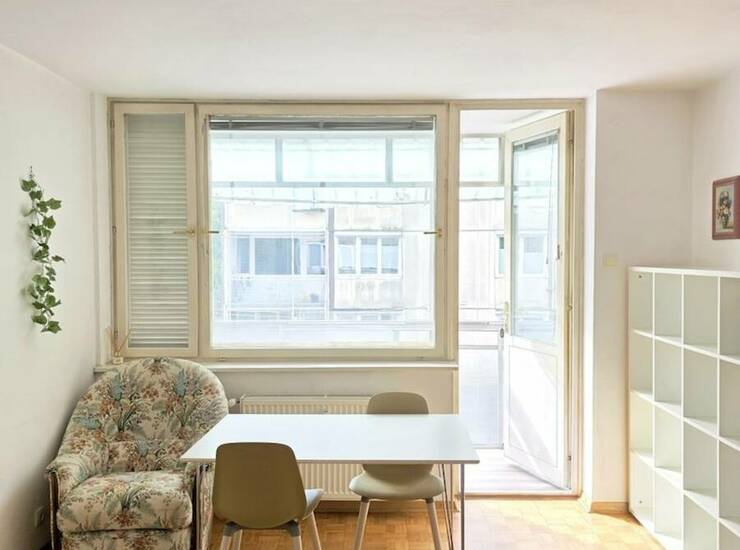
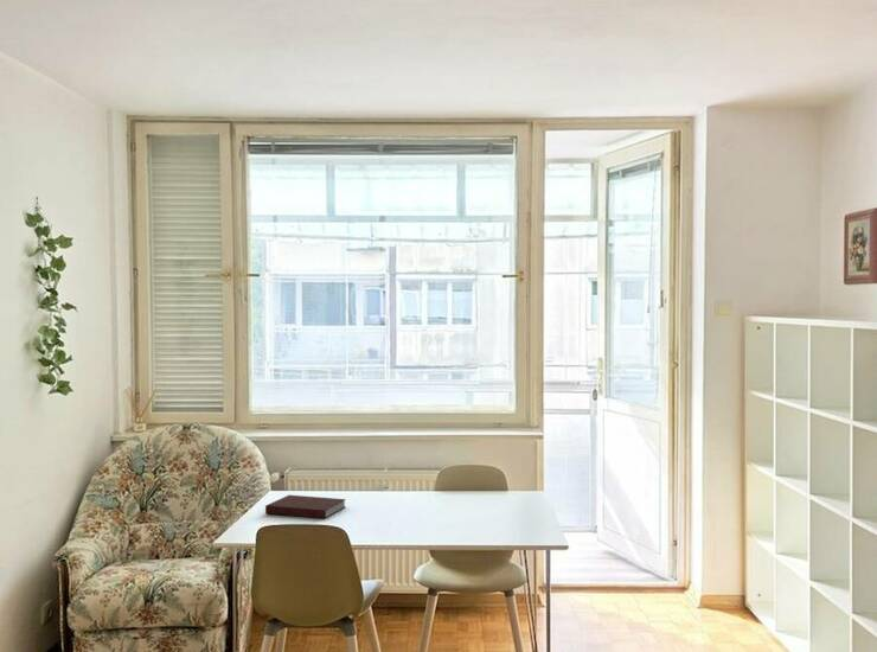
+ notebook (306, 506)
